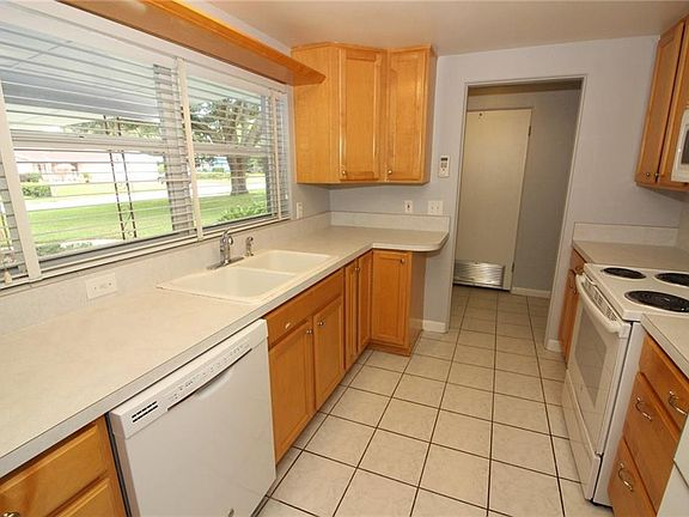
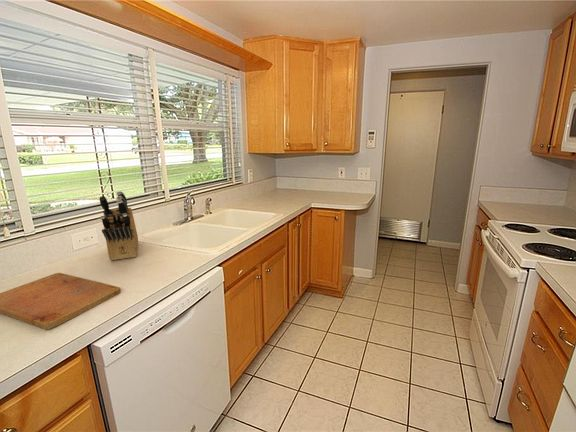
+ knife block (120, 221)
+ cutting board (53, 296)
